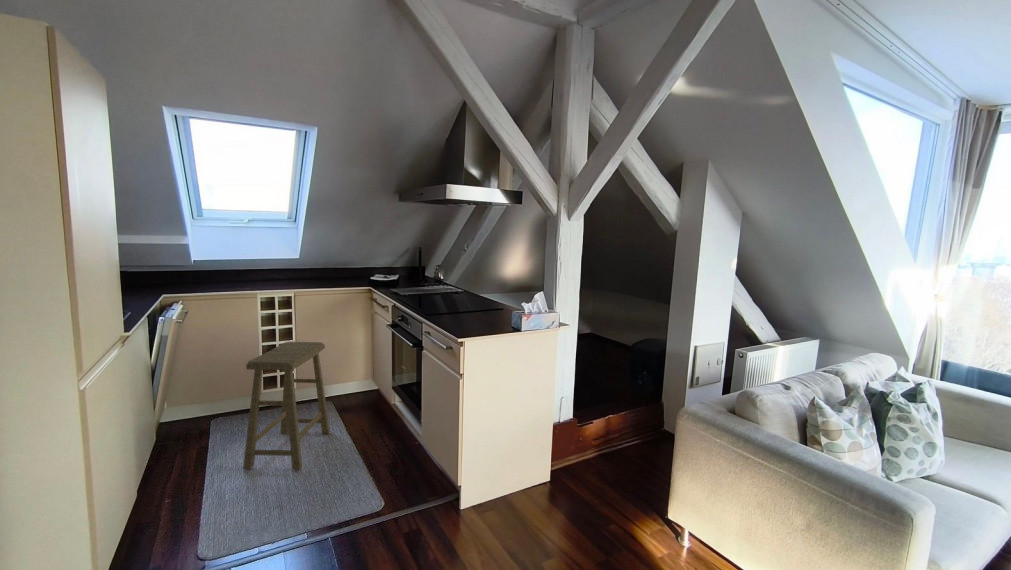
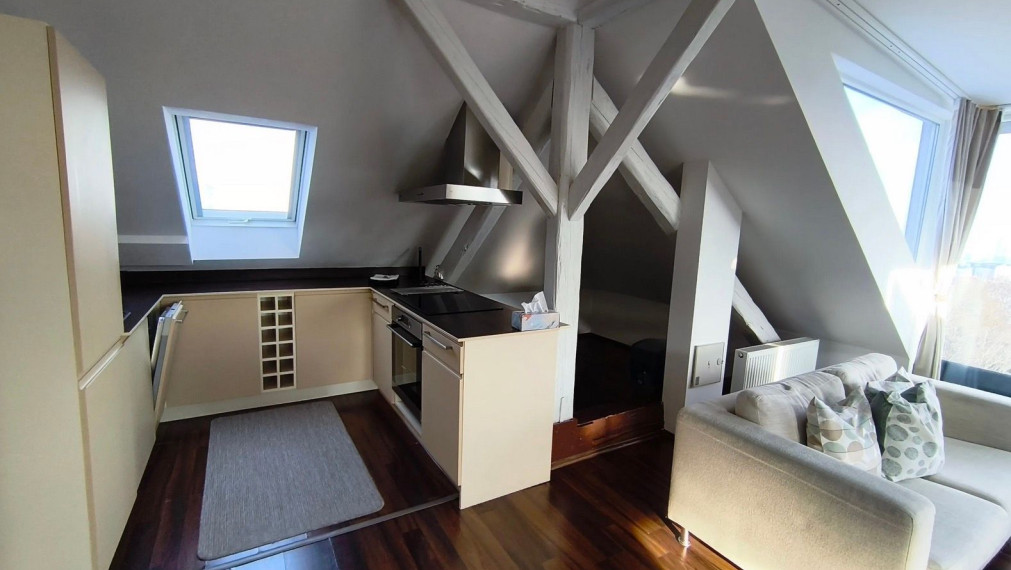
- stool (289, 400)
